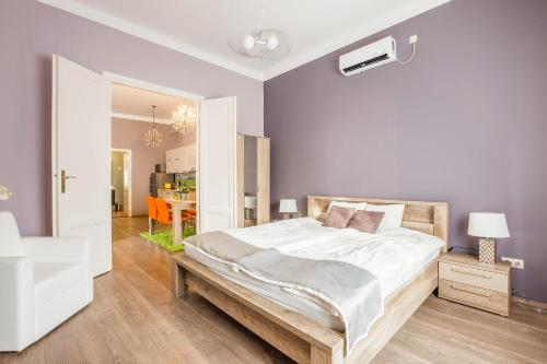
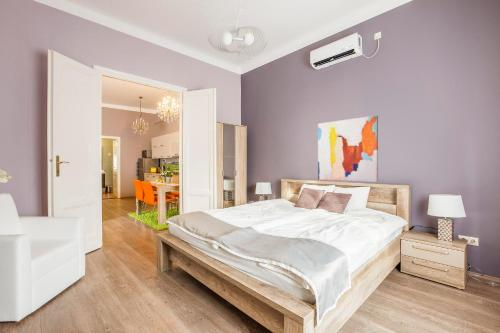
+ wall art (345, 150)
